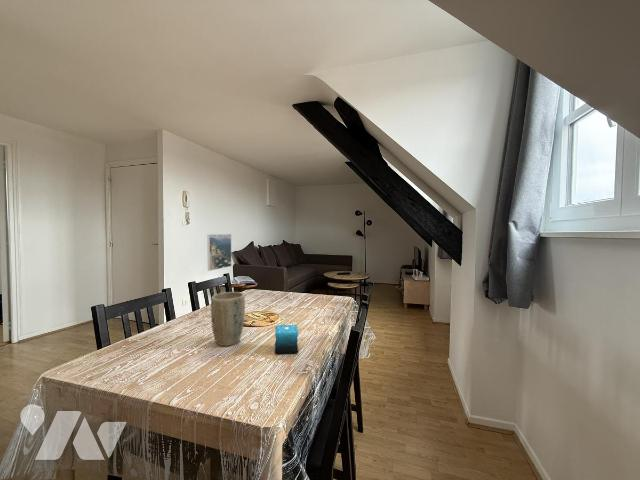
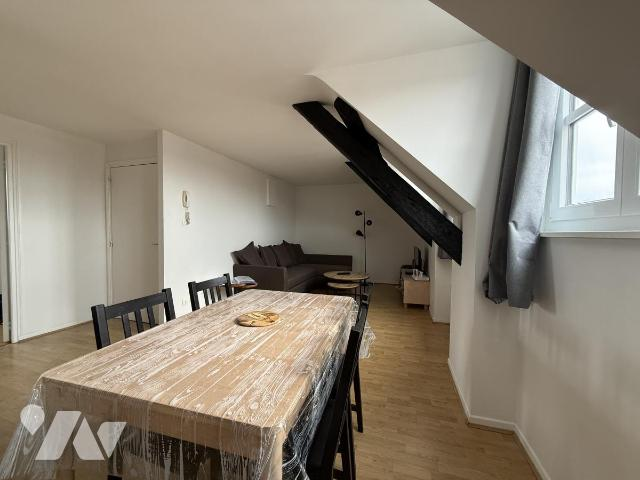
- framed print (220, 251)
- plant pot (228, 318)
- candle (286, 334)
